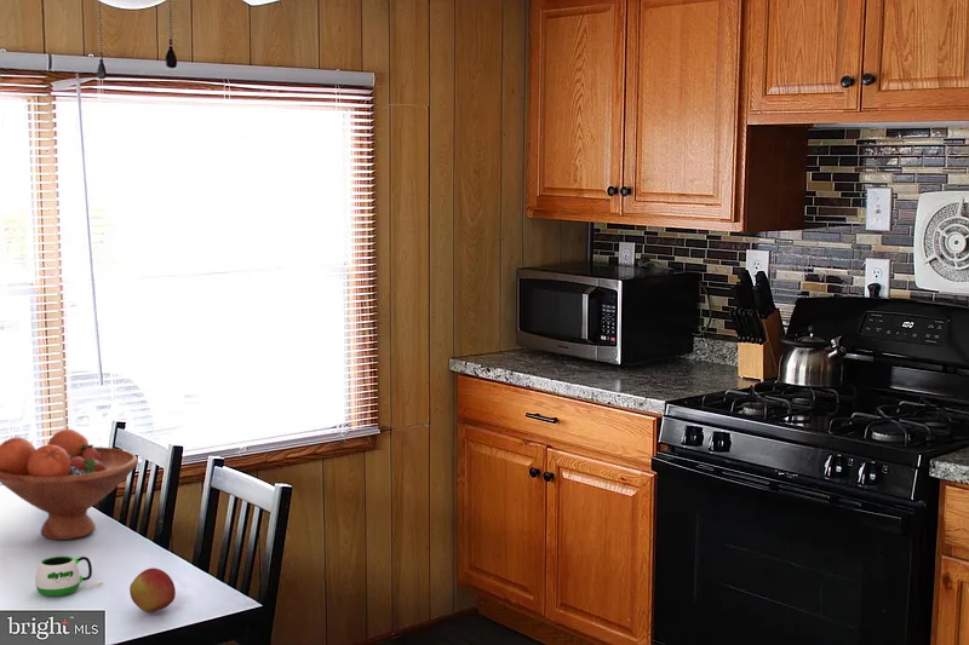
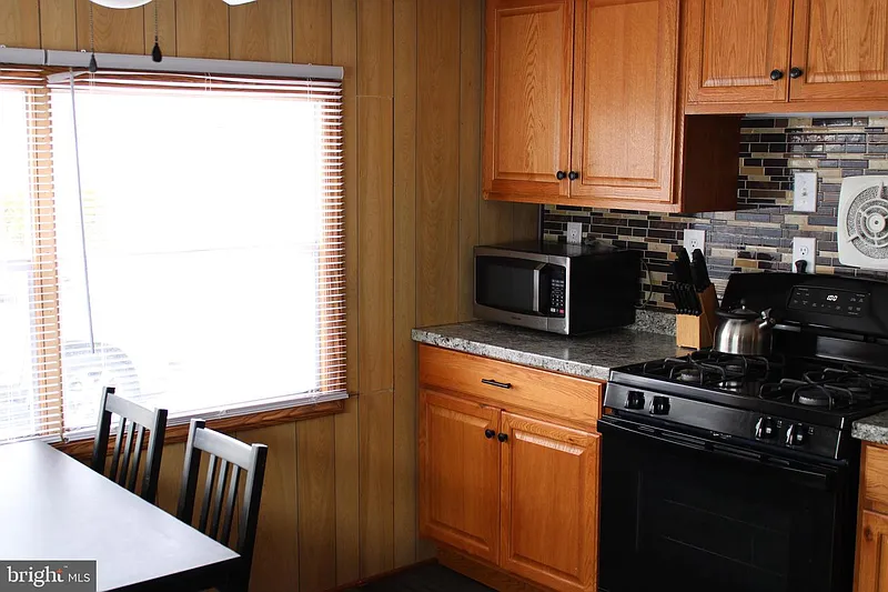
- apple (153, 589)
- mug (69, 574)
- fruit bowl (67, 483)
